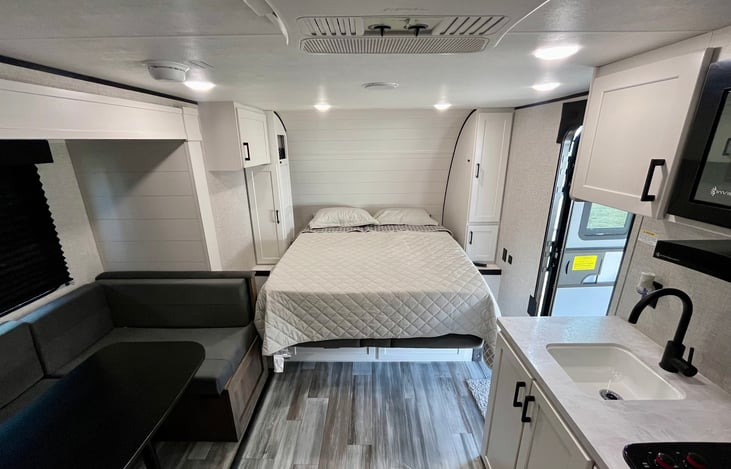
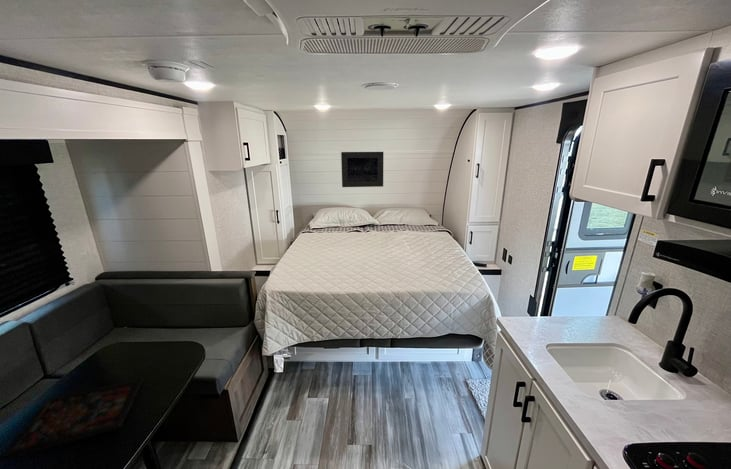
+ board game (80, 413)
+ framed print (362, 169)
